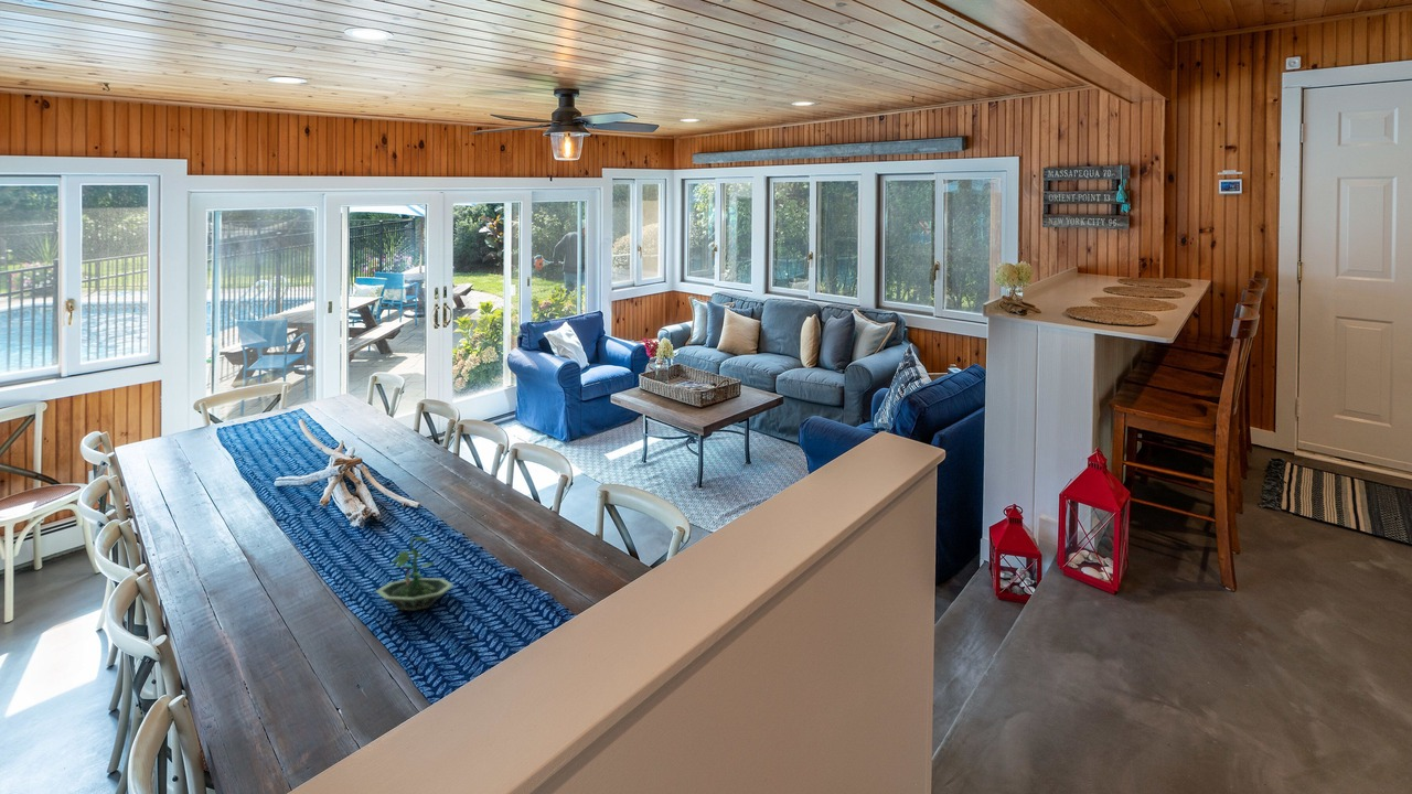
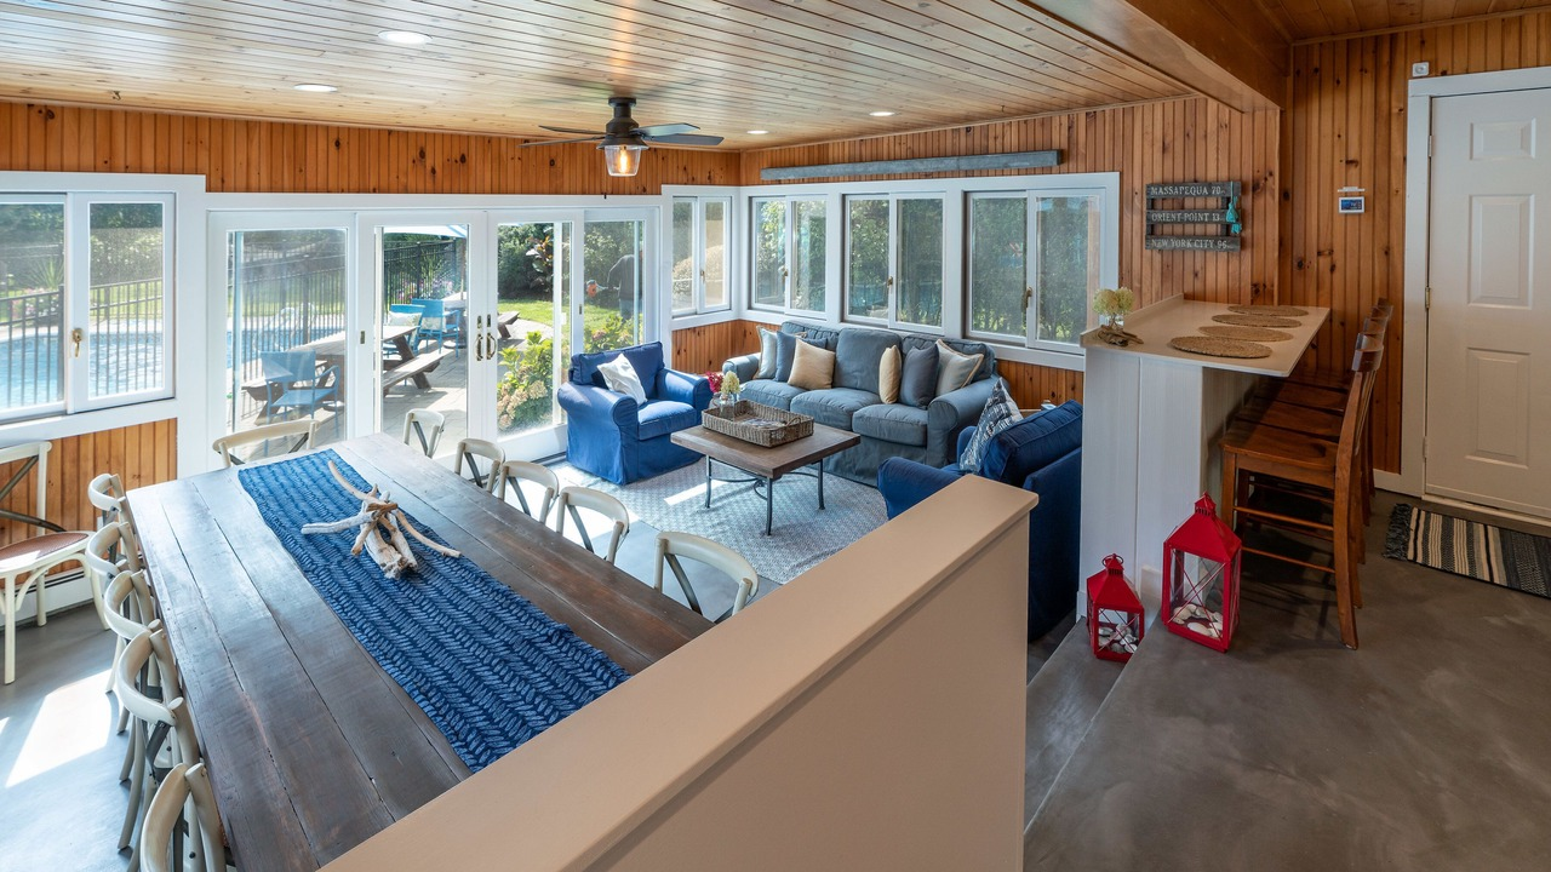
- terrarium (414, 549)
